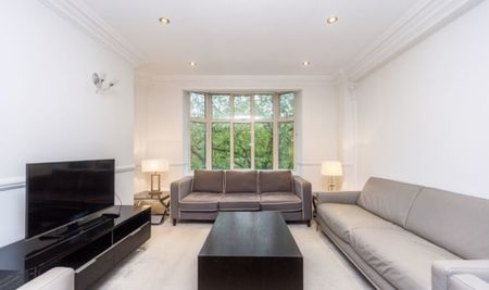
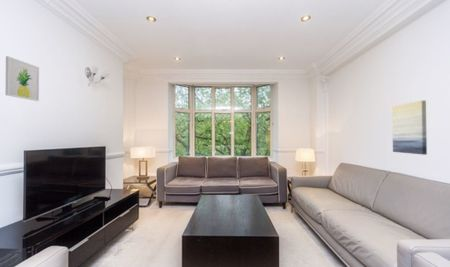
+ wall art (407, 128)
+ wall art (23, 80)
